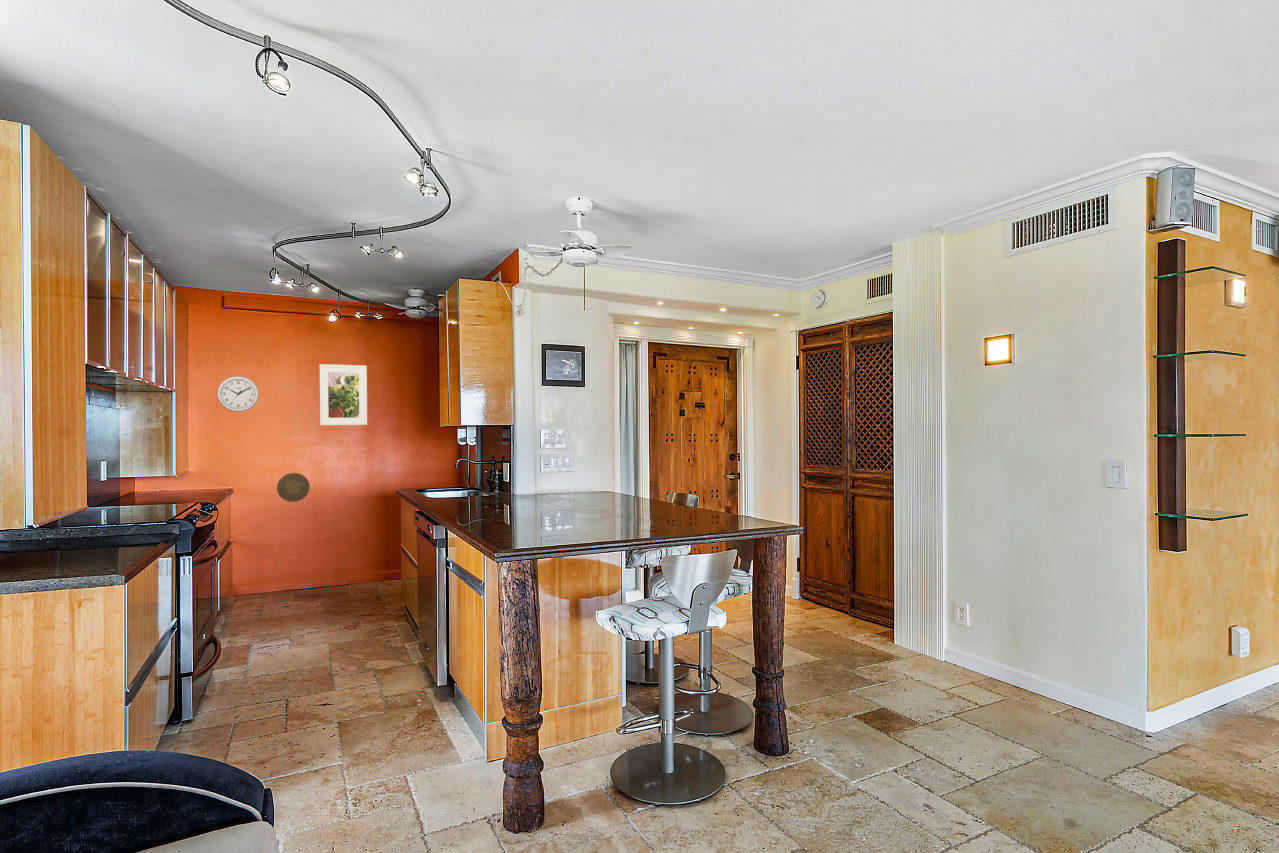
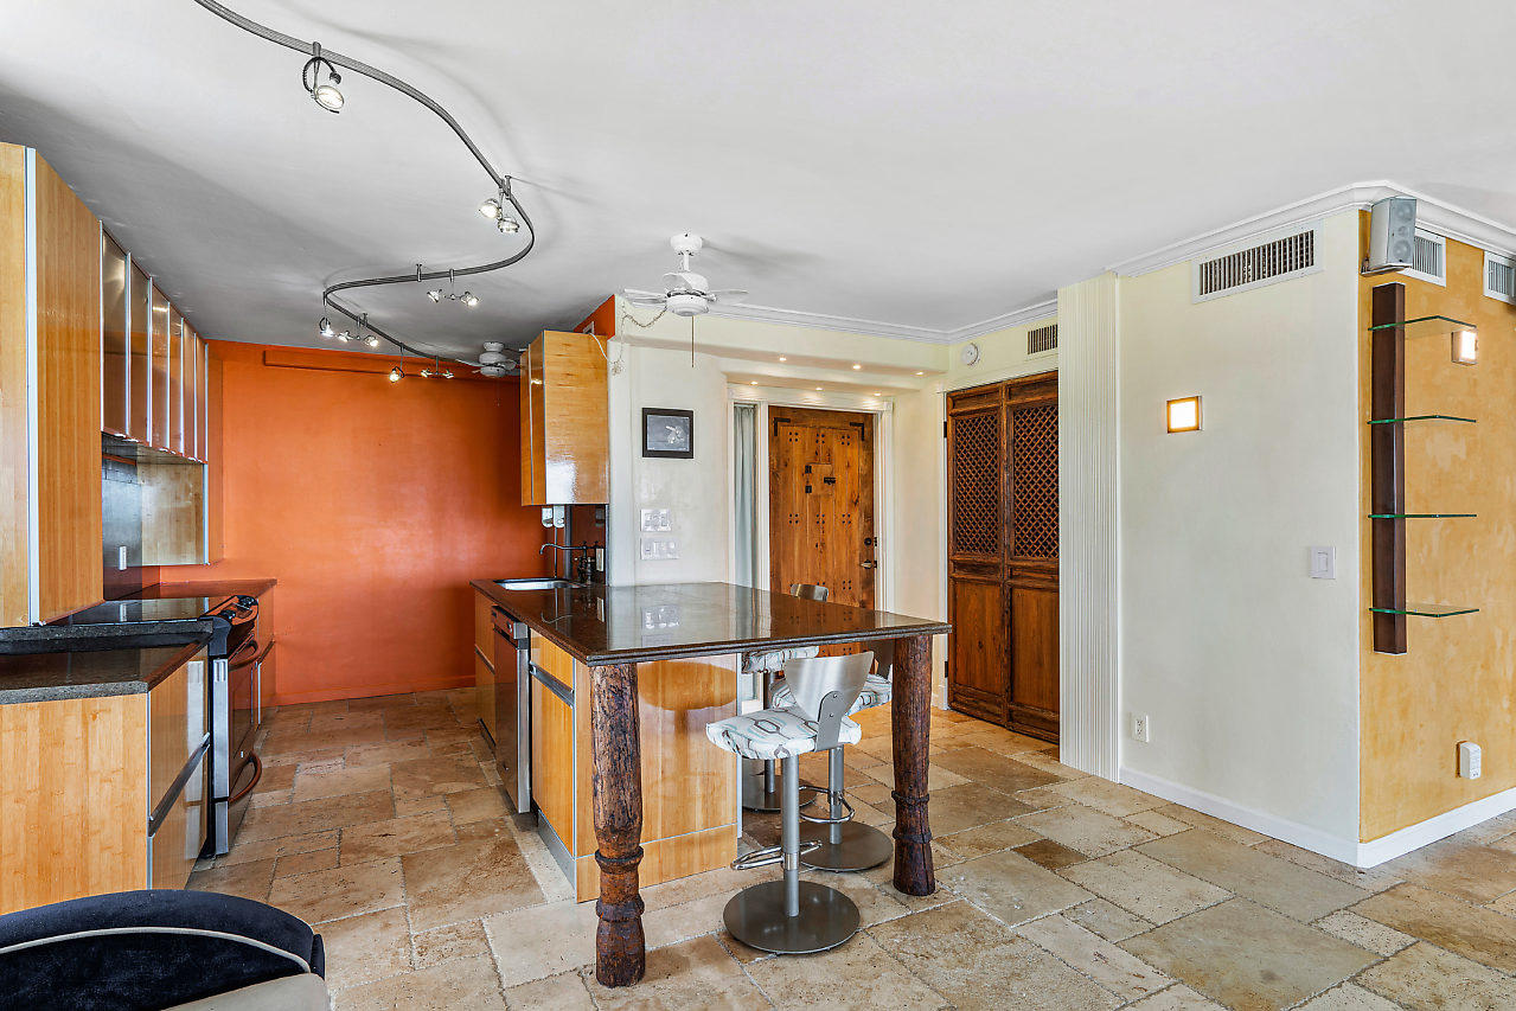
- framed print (343, 395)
- decorative plate (293, 487)
- wall clock (238, 394)
